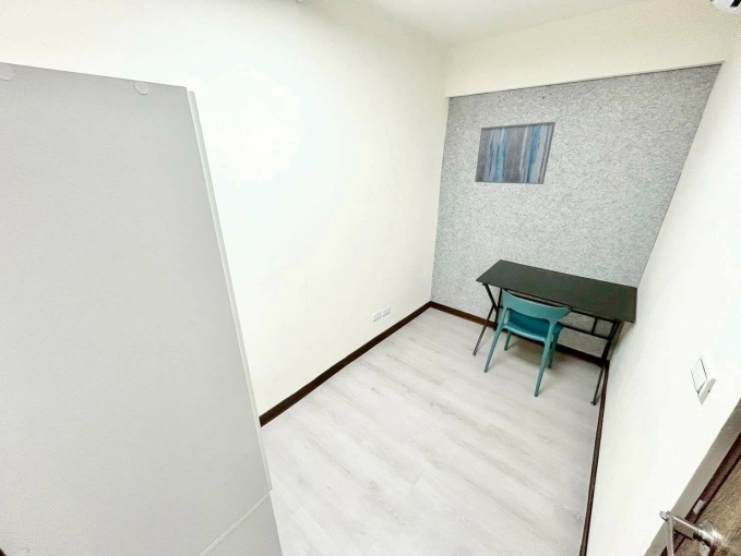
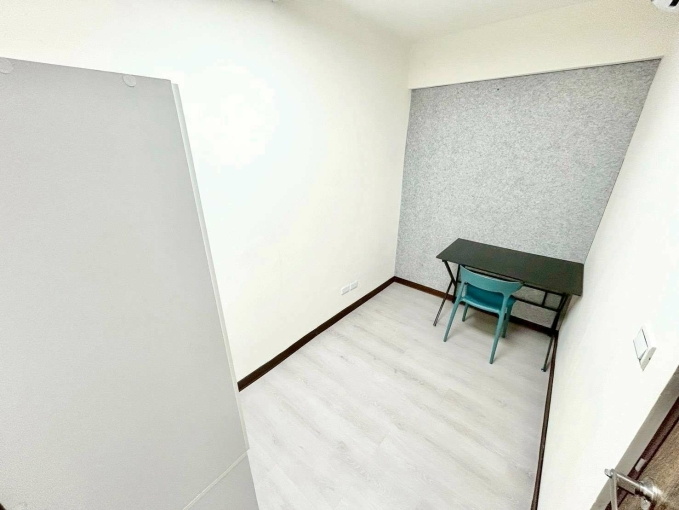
- wall art (511, 155)
